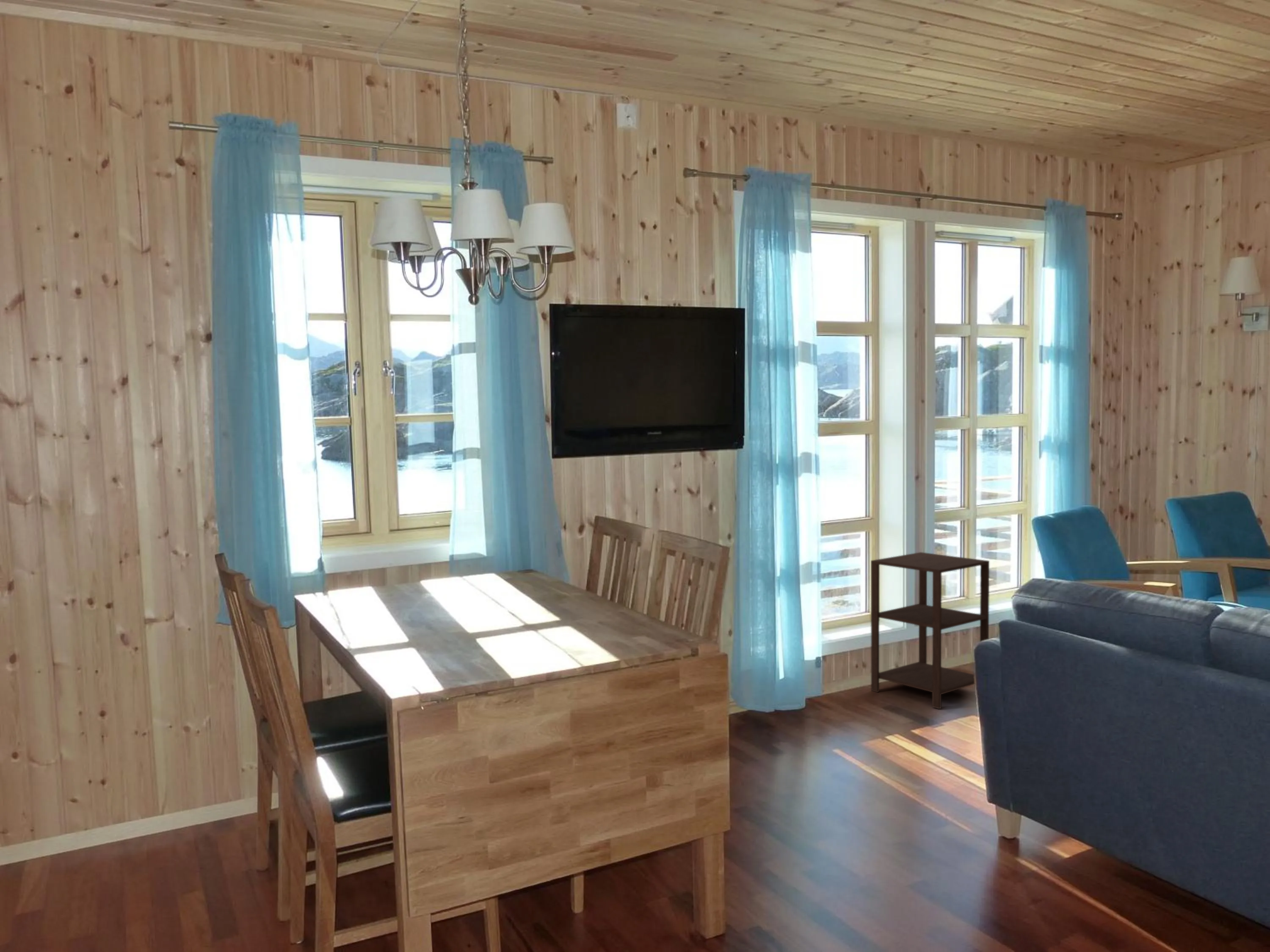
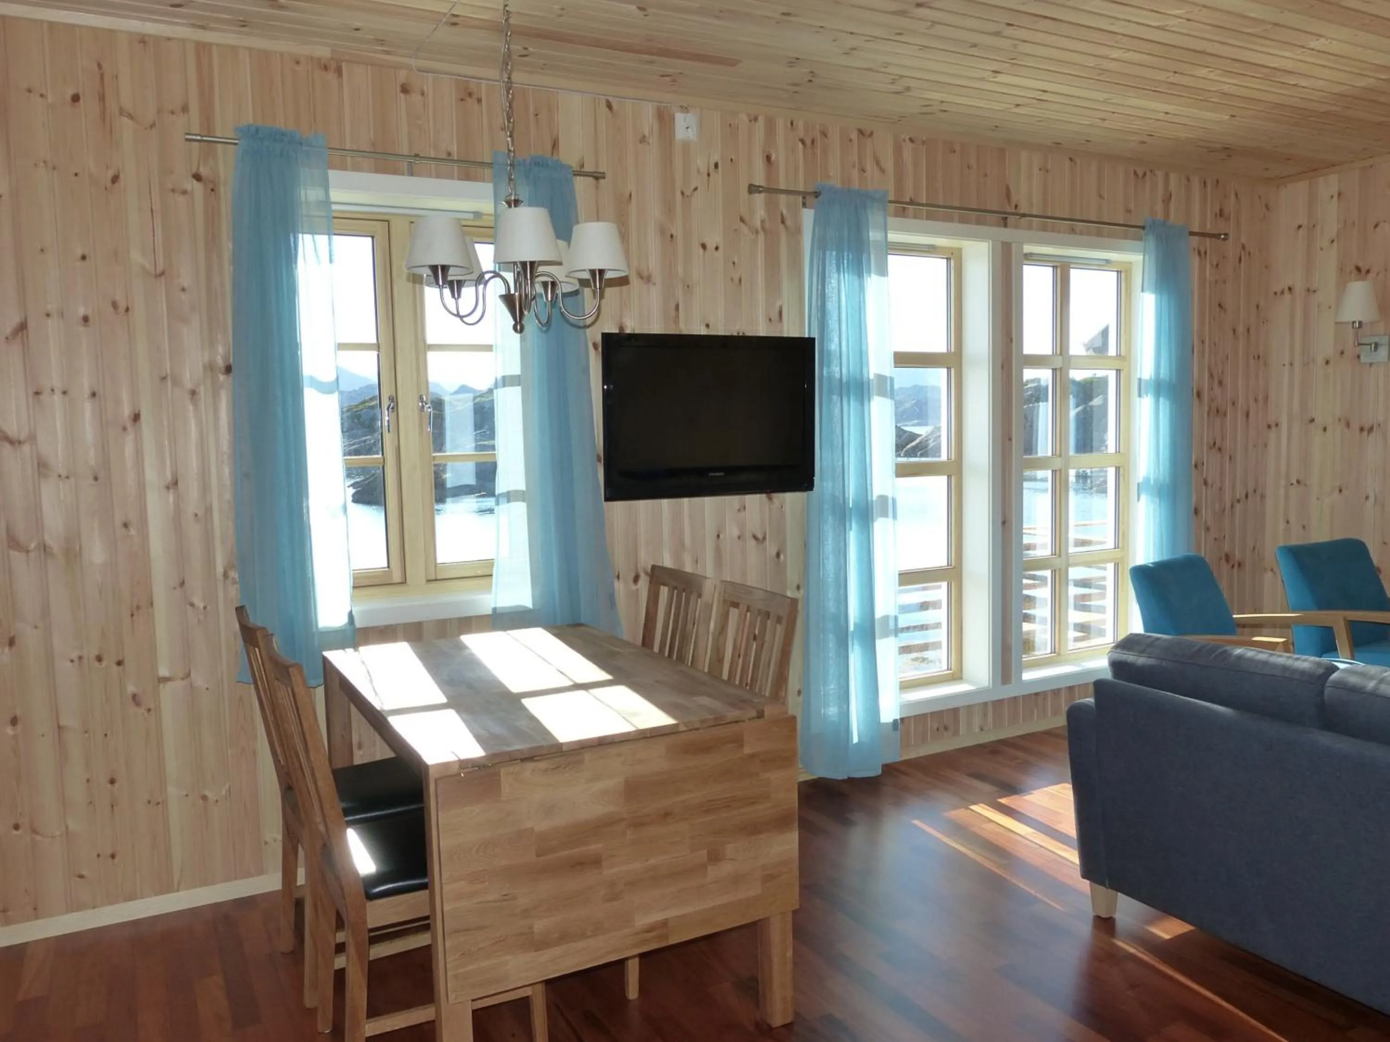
- side table (929, 626)
